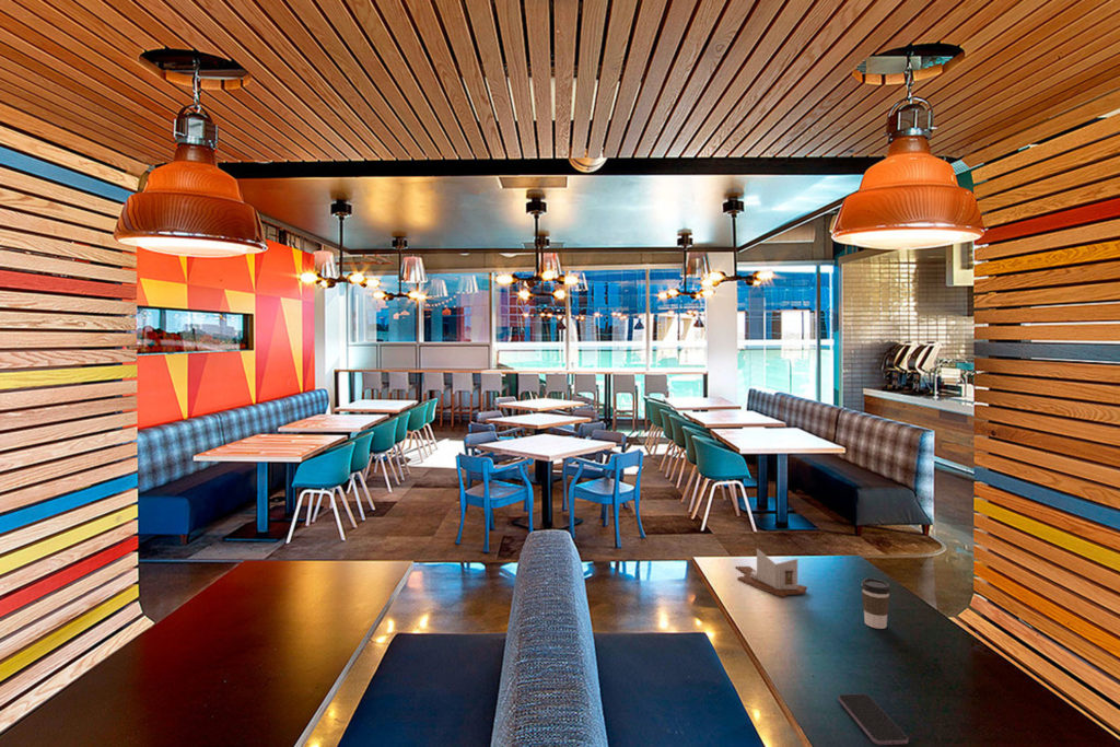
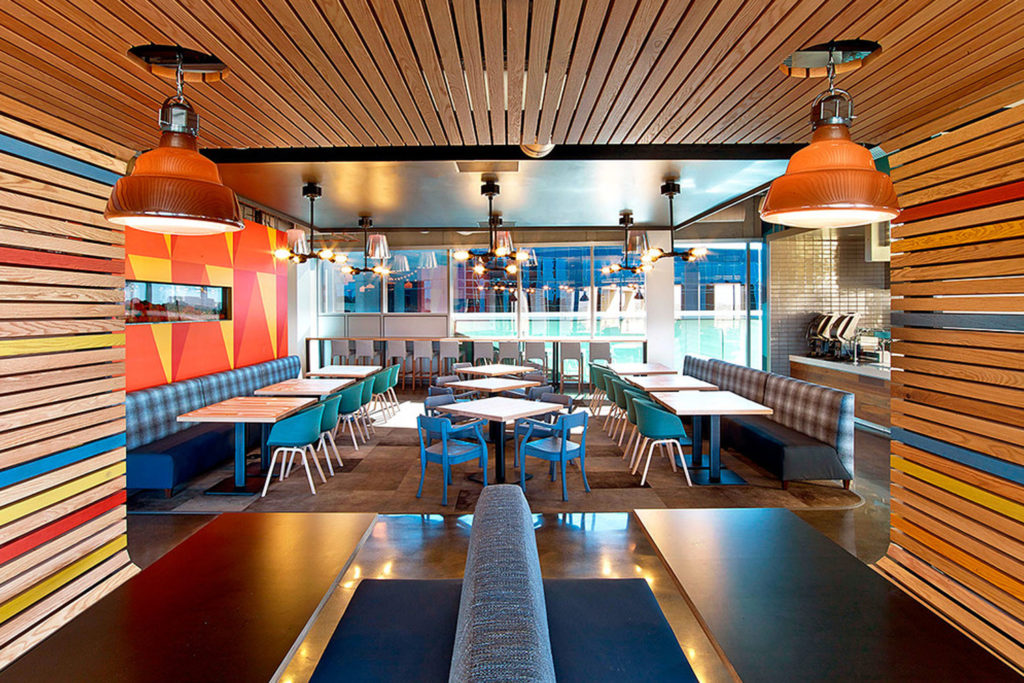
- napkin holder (769, 565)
- coffee cup (875, 603)
- smartphone (871, 717)
